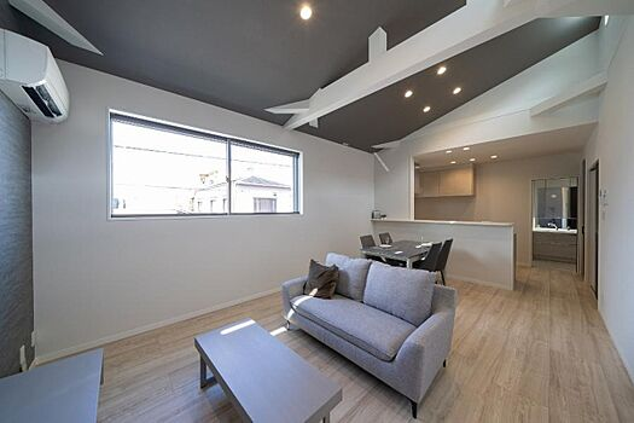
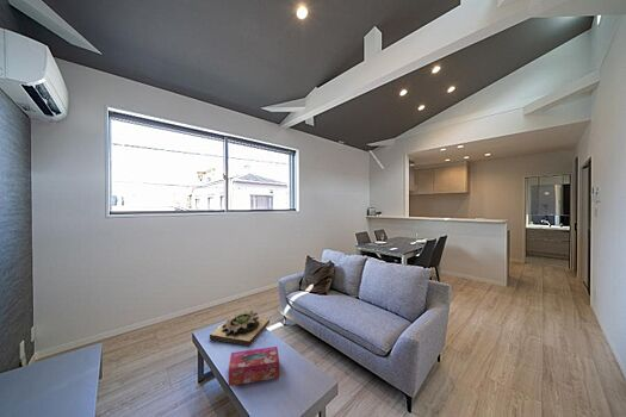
+ succulent planter (241, 323)
+ tissue box (254, 365)
